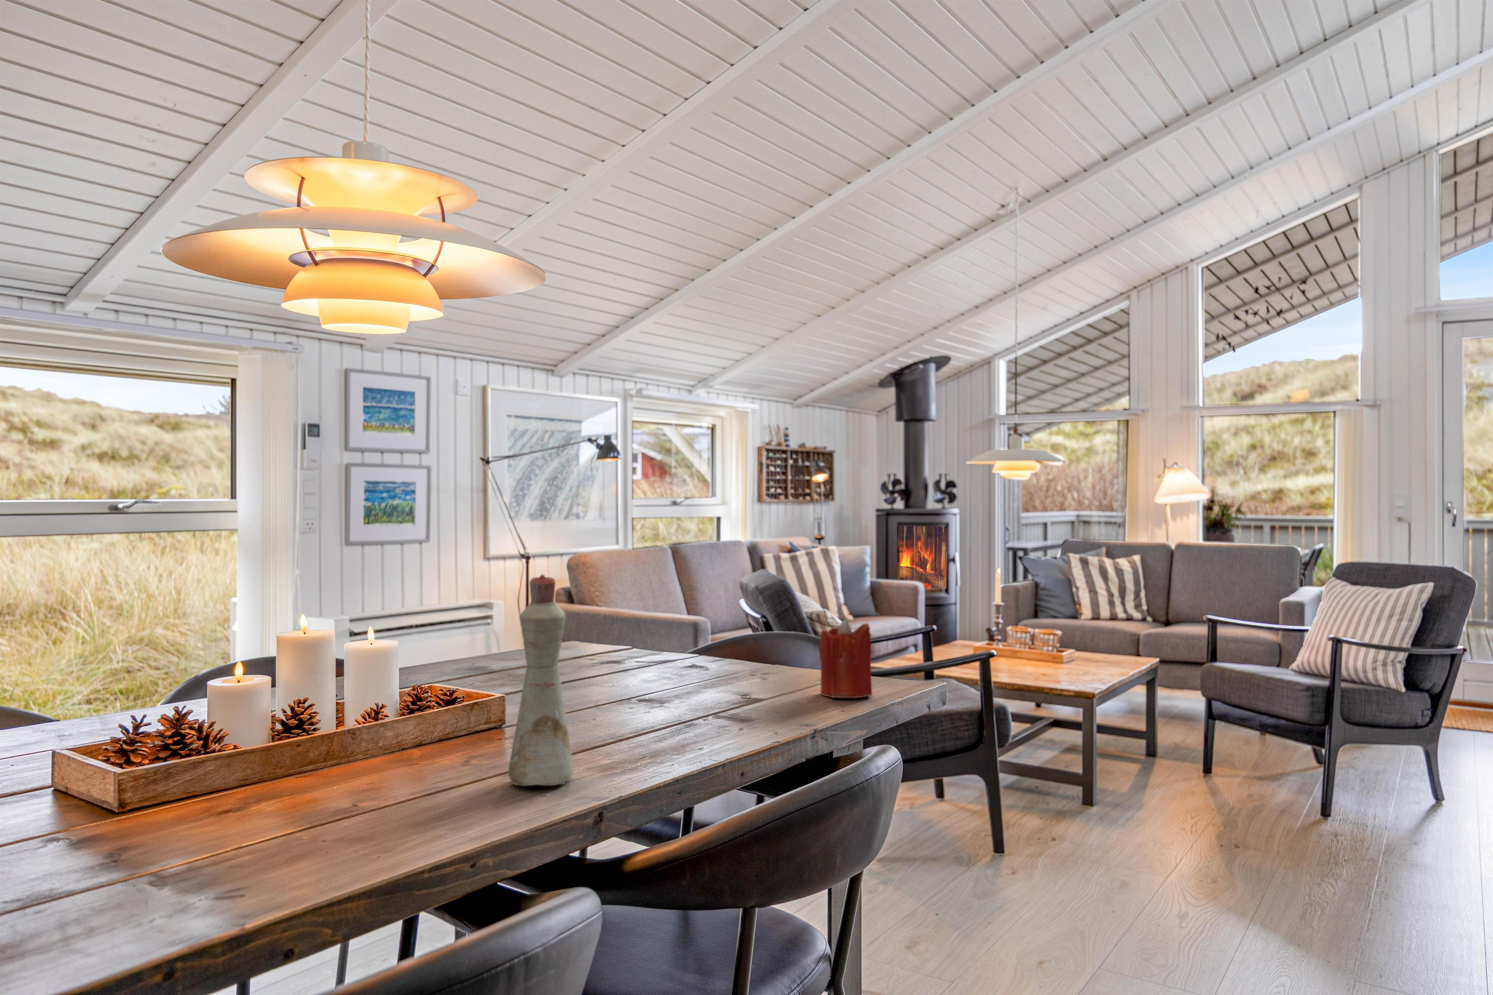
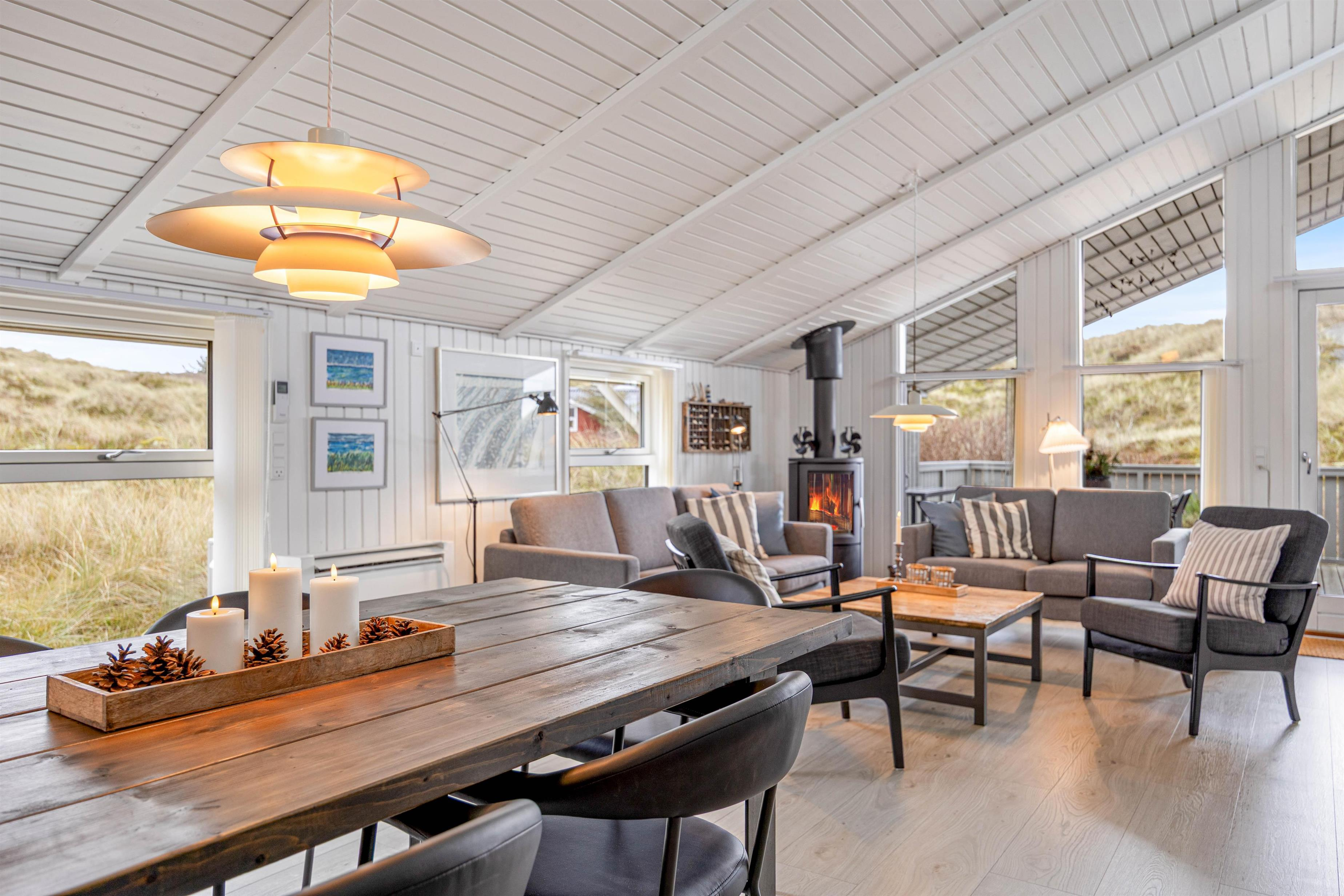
- candle (845, 656)
- bottle (541, 677)
